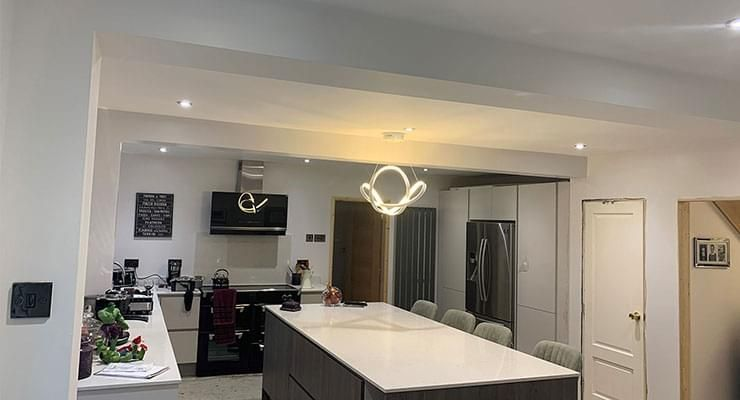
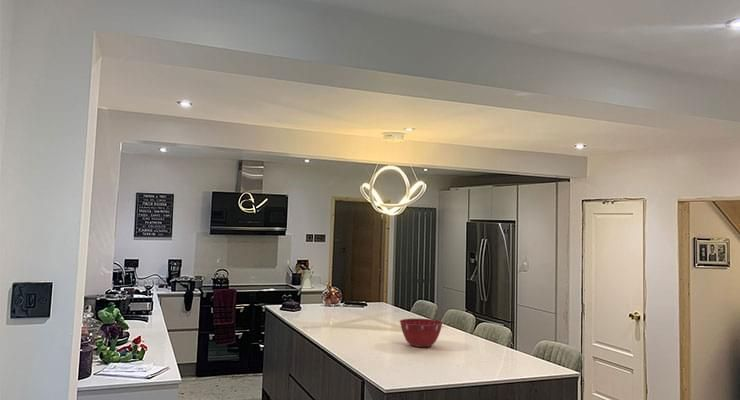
+ mixing bowl (420, 333)
